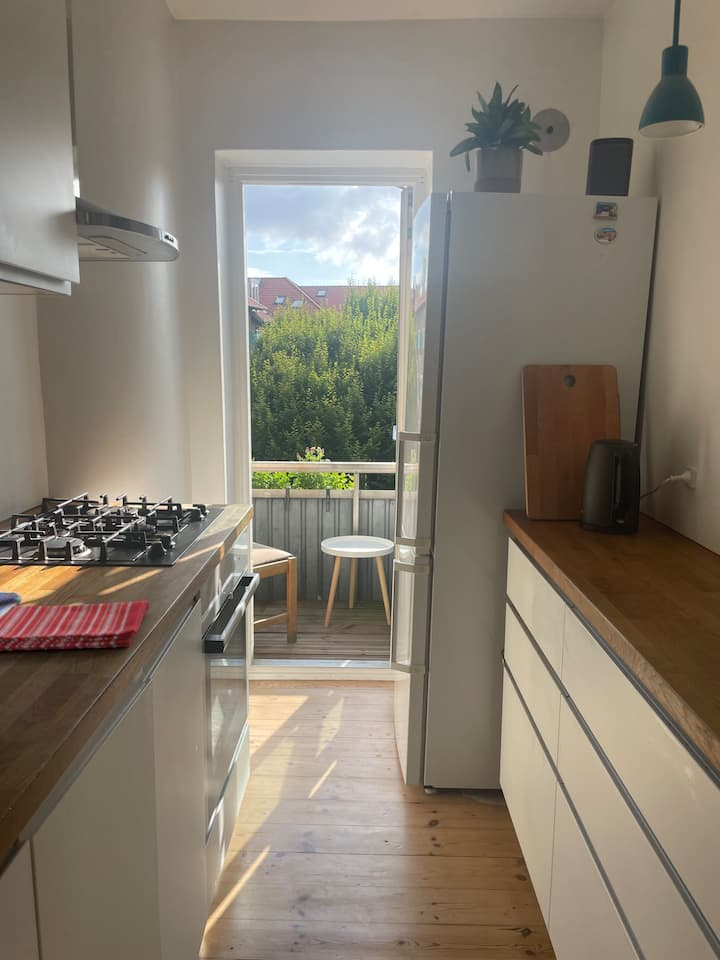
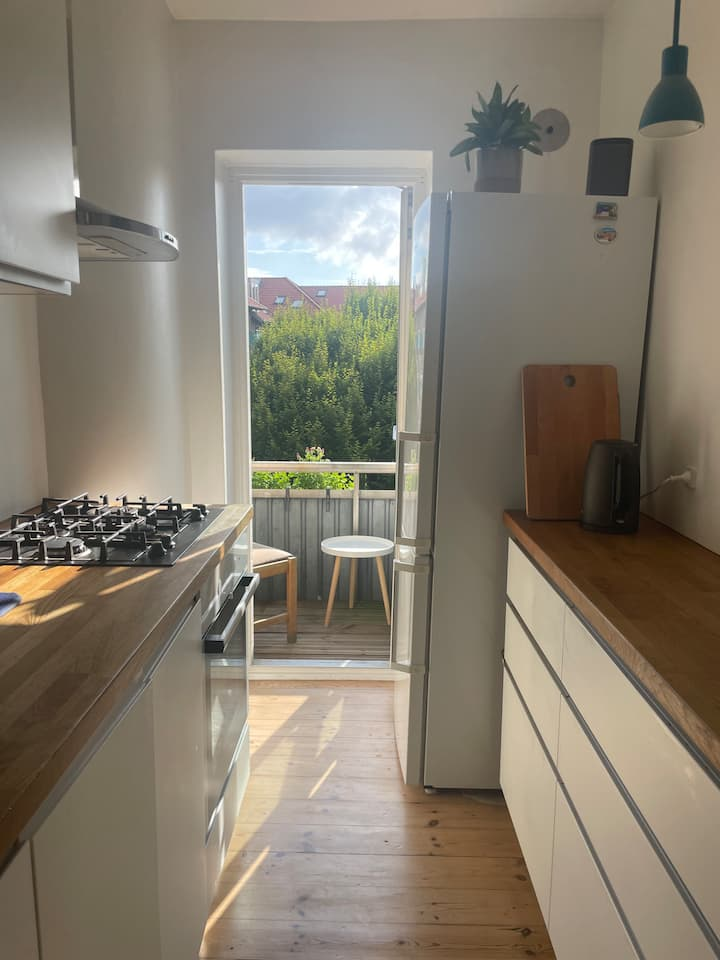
- dish towel (70, 622)
